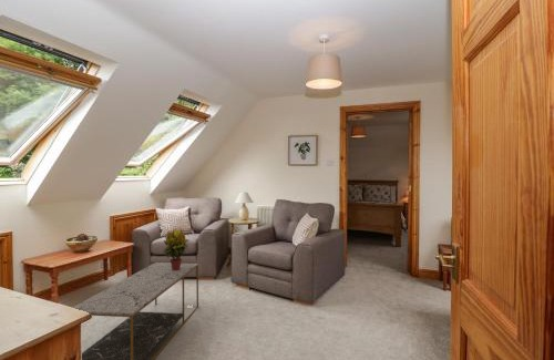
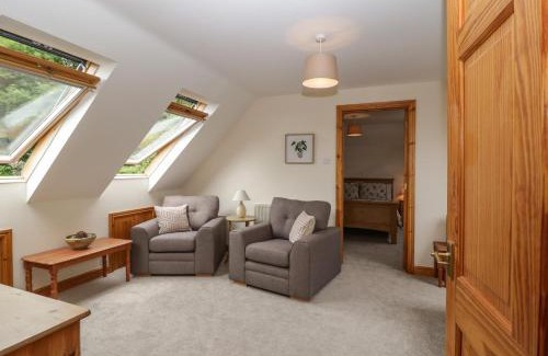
- coffee table (144, 307)
- potted plant (176, 248)
